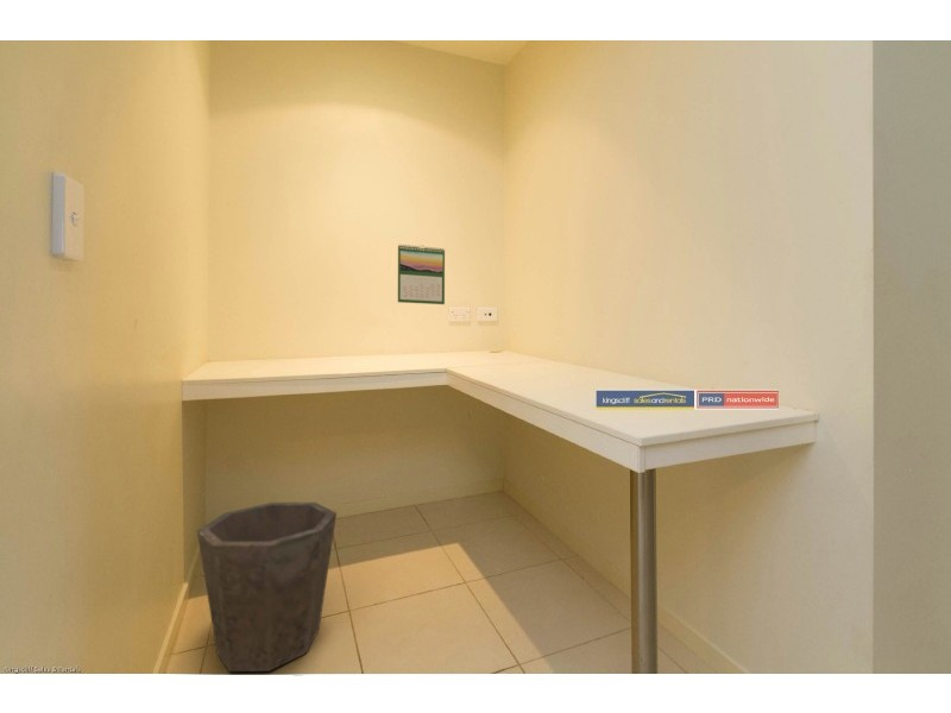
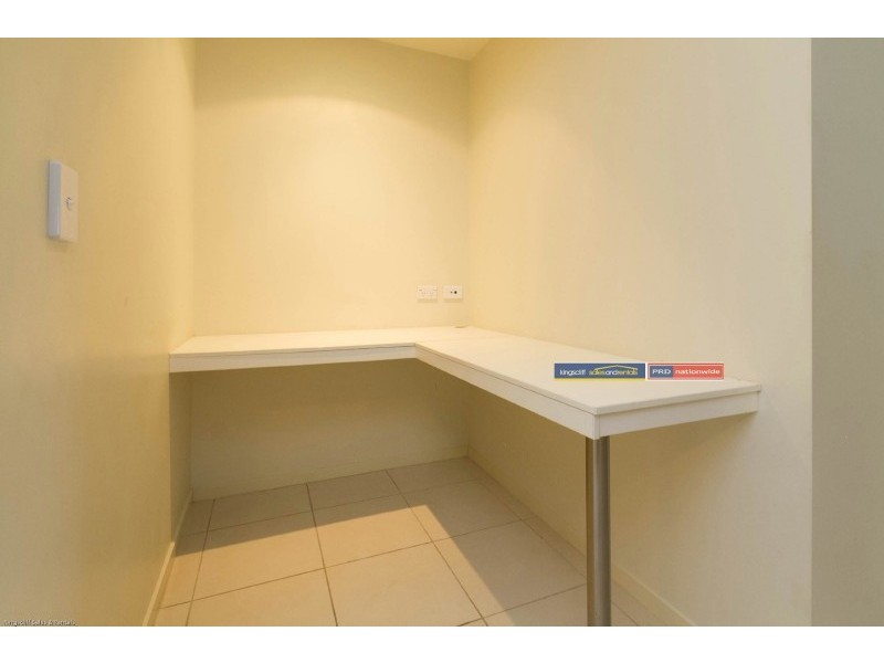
- waste bin (270, 581)
- calendar (421, 273)
